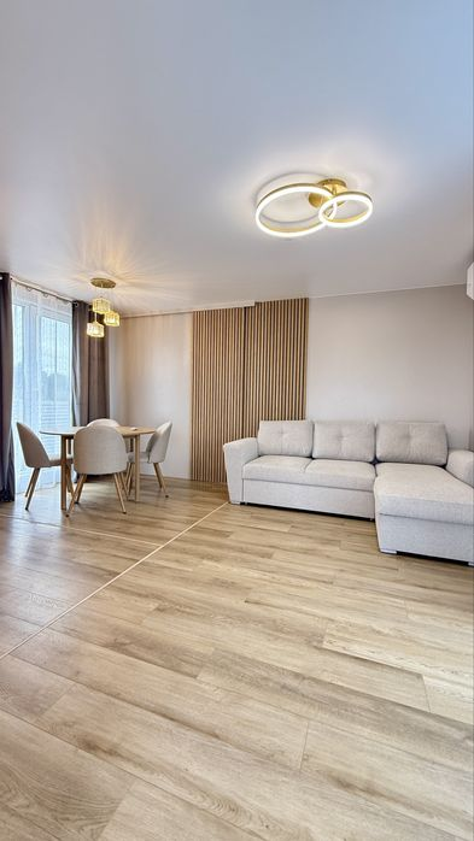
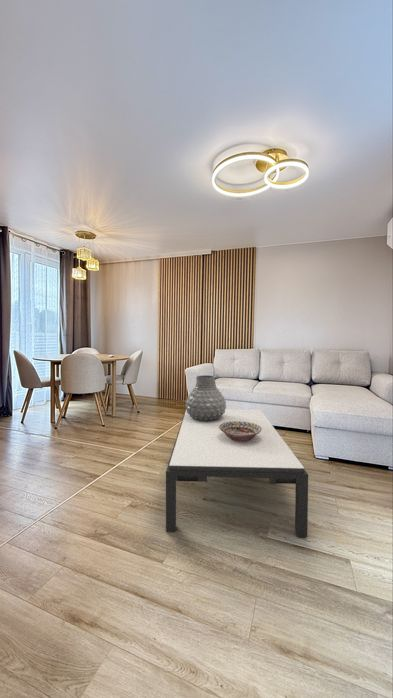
+ vase (205, 396)
+ decorative bowl (240, 432)
+ coffee table (227, 453)
